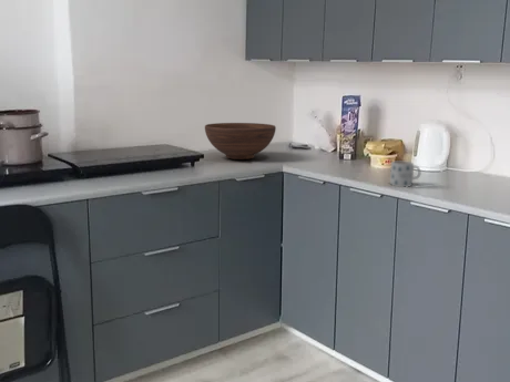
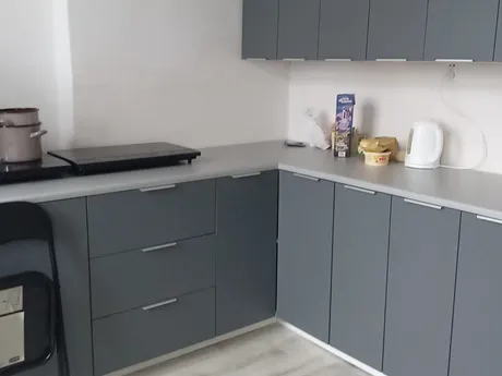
- fruit bowl (239, 142)
- mug (406, 174)
